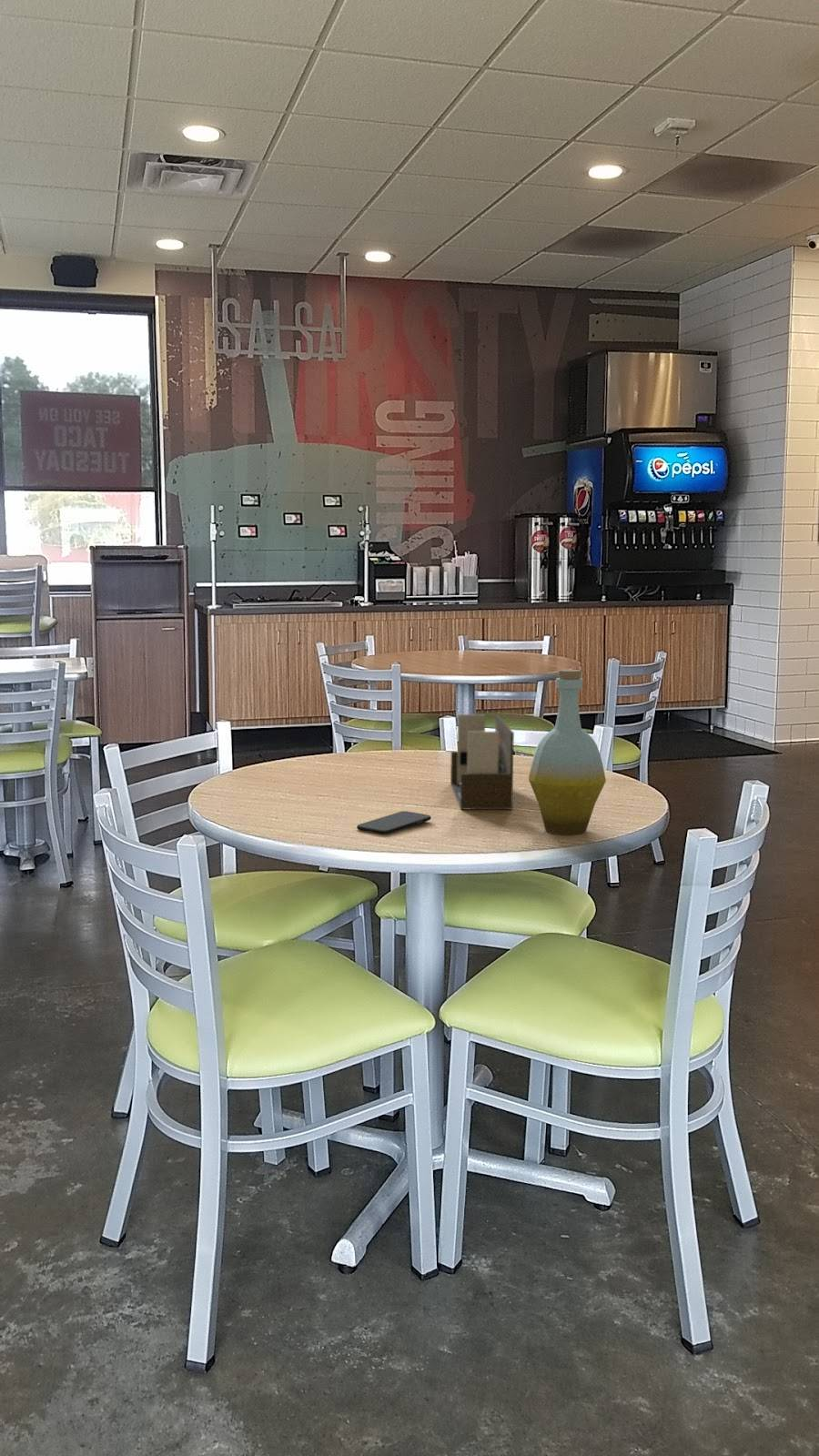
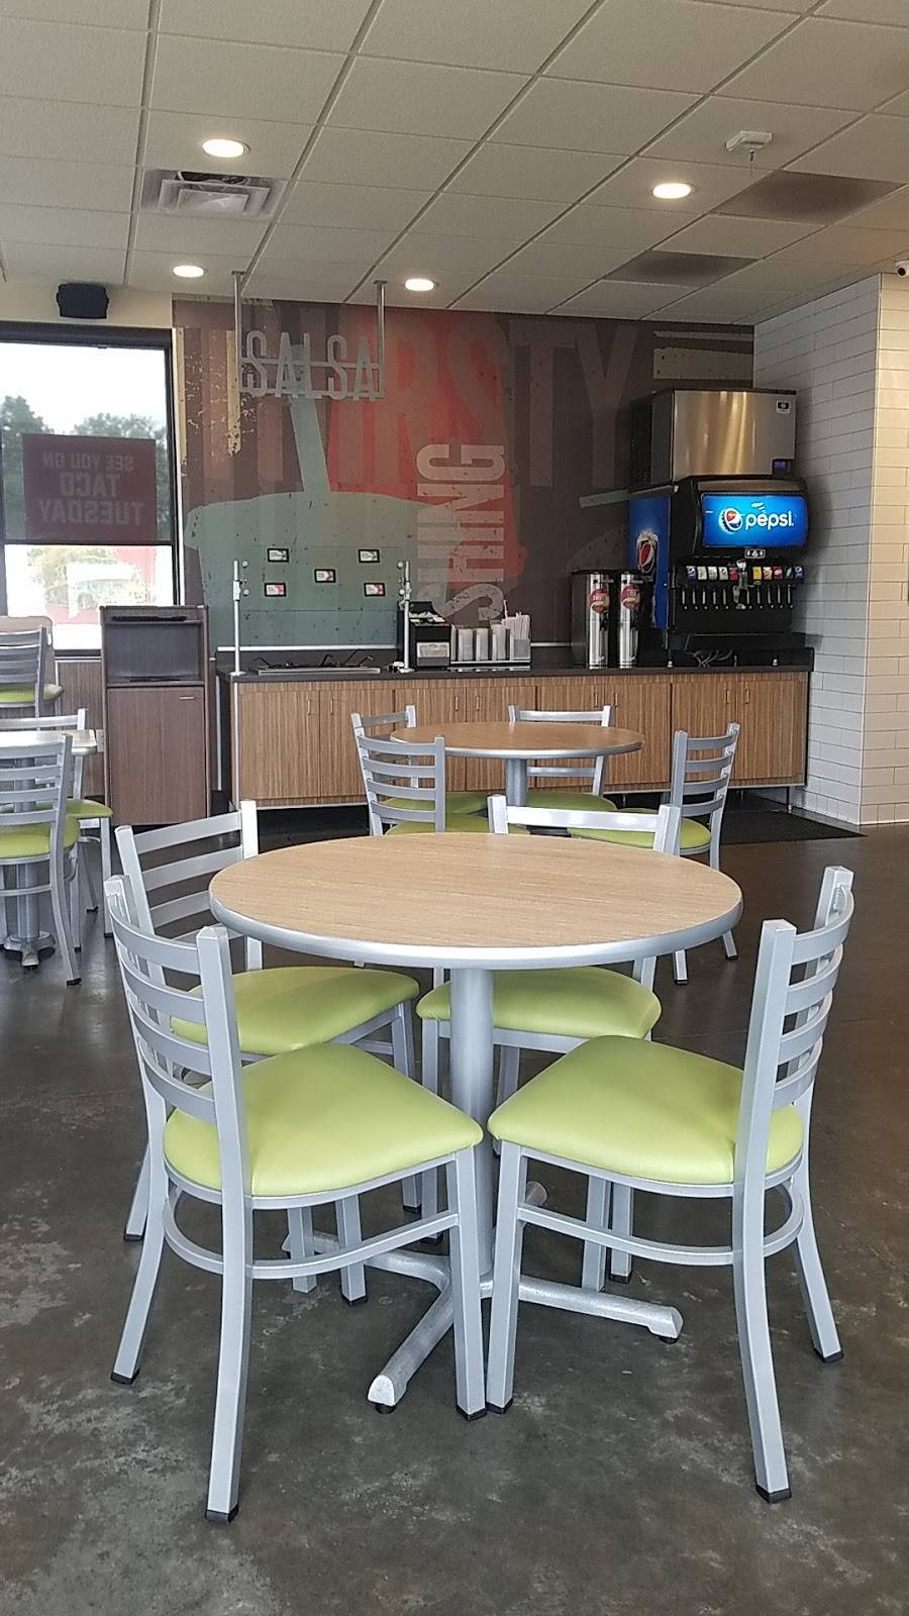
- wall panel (480, 759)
- bottle (567, 751)
- smartphone (394, 822)
